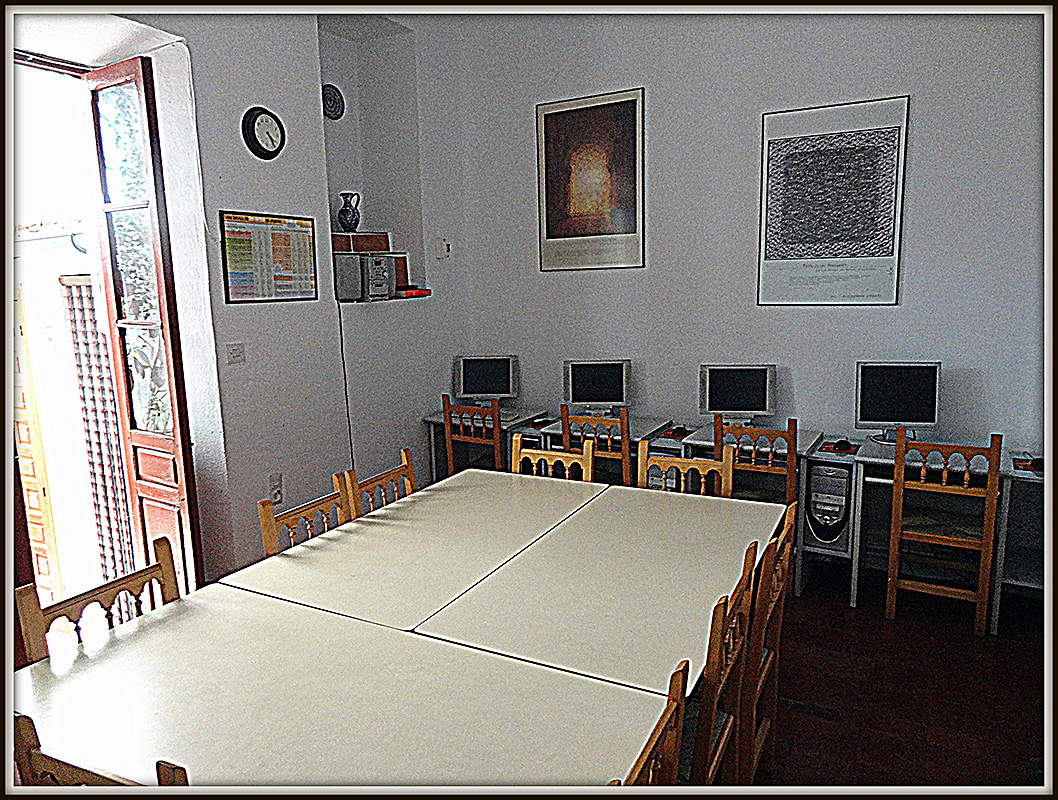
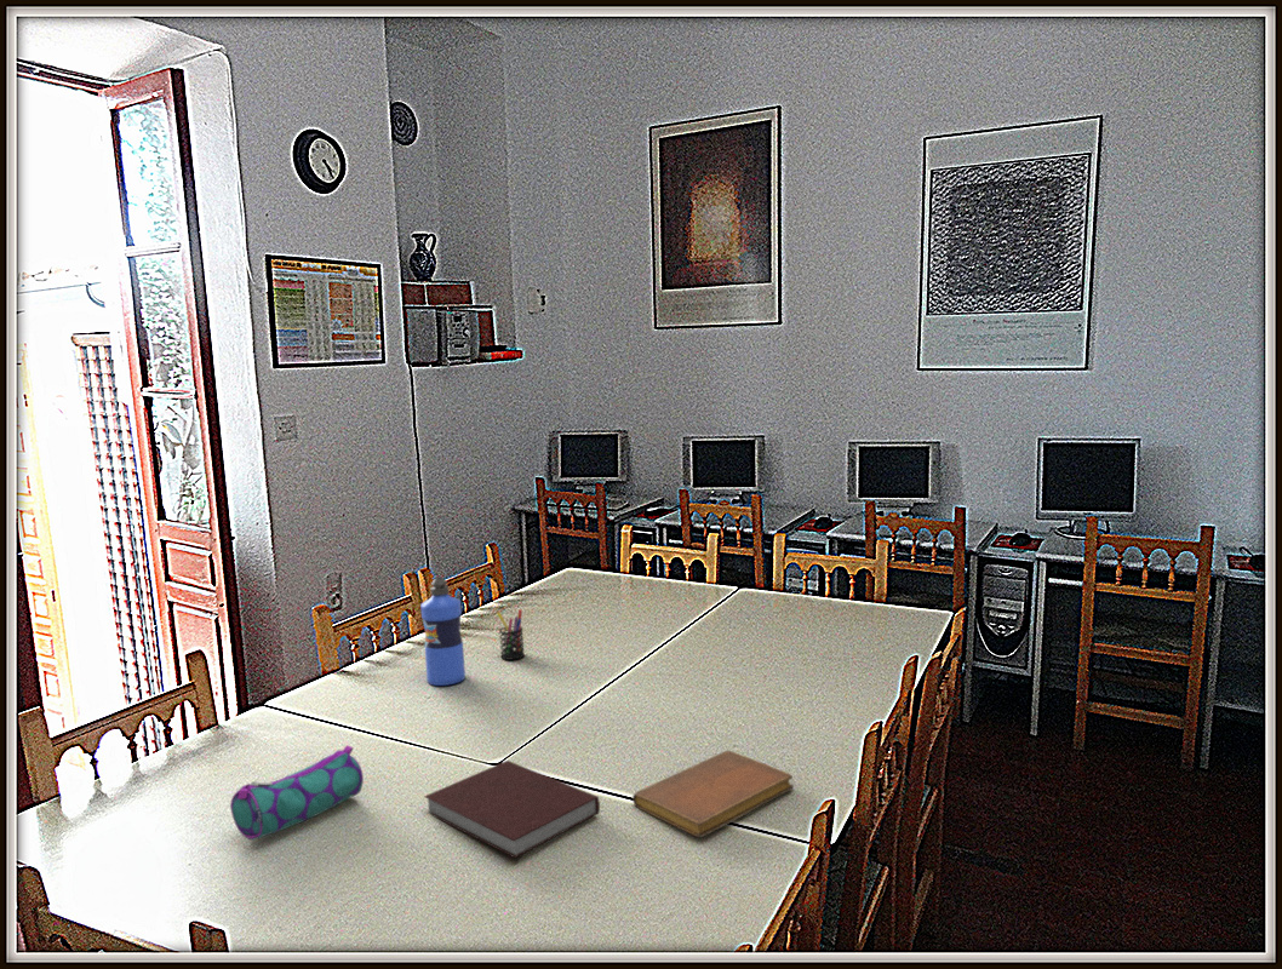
+ notebook (714, 790)
+ pen holder (514, 631)
+ pencil case (299, 791)
+ notebook (510, 804)
+ water bottle (442, 629)
